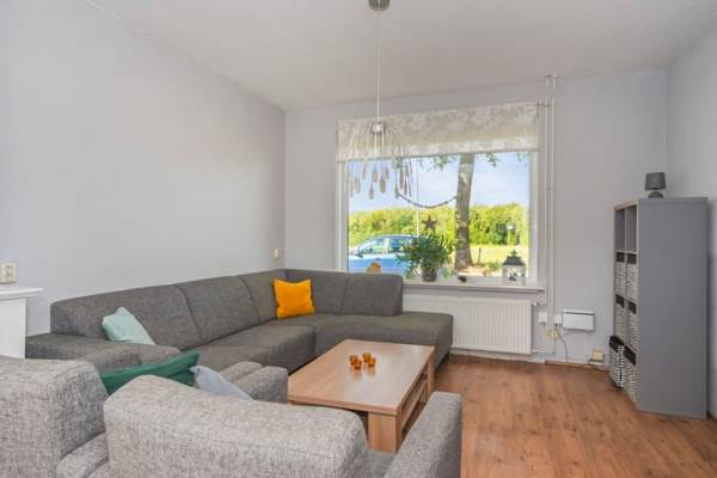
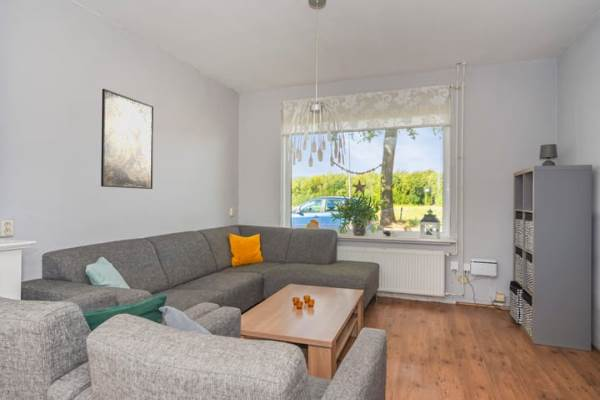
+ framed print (129, 143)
